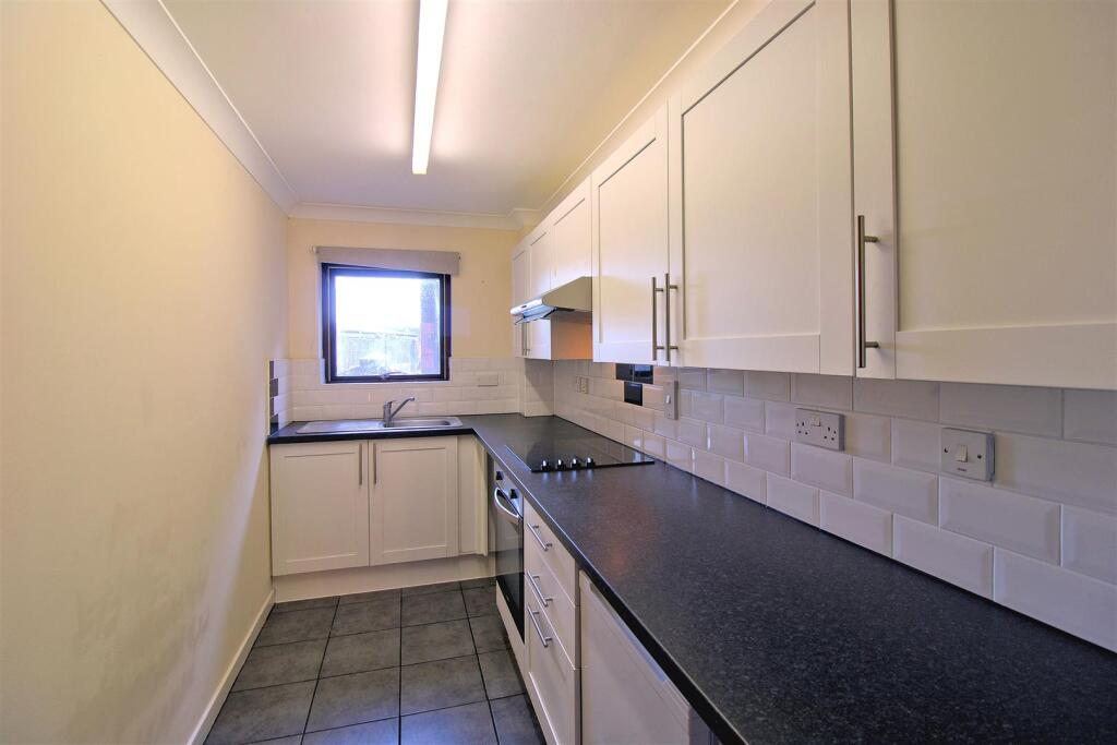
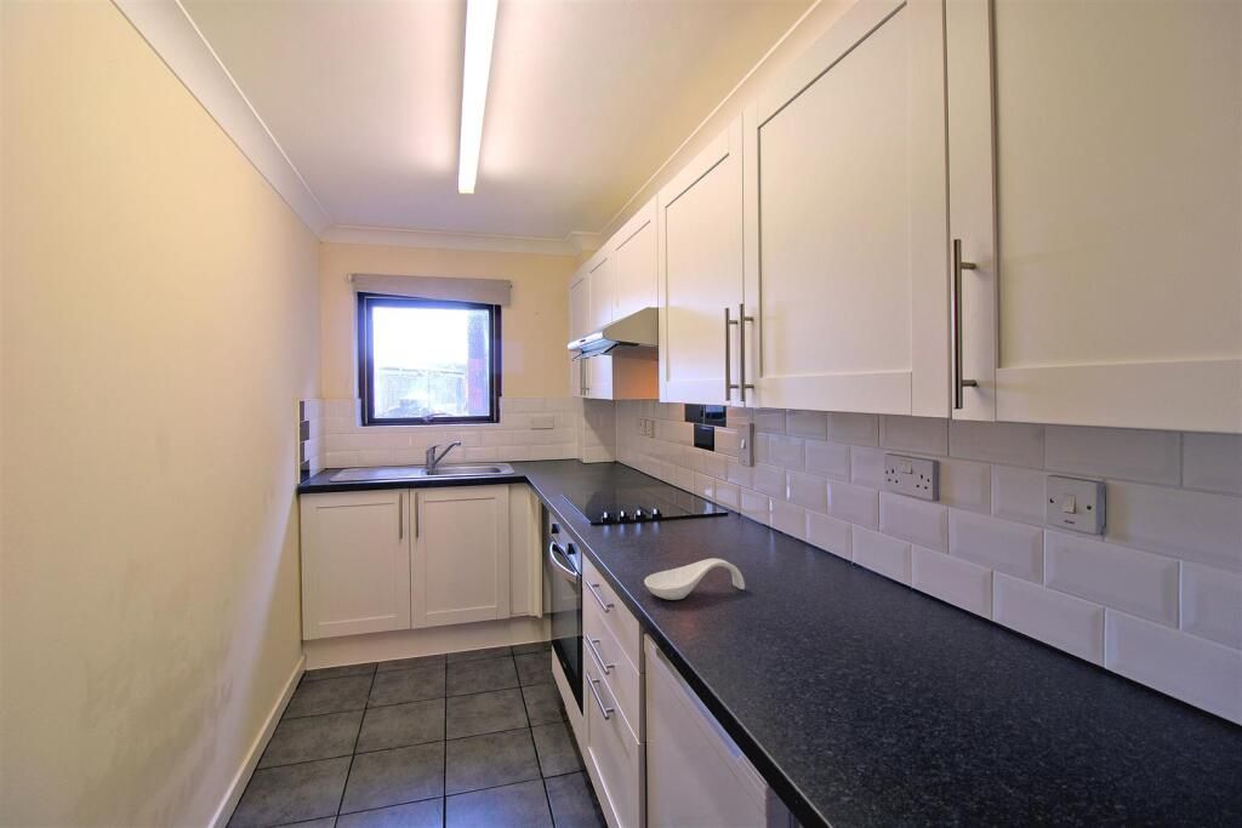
+ spoon rest (694, 577)
